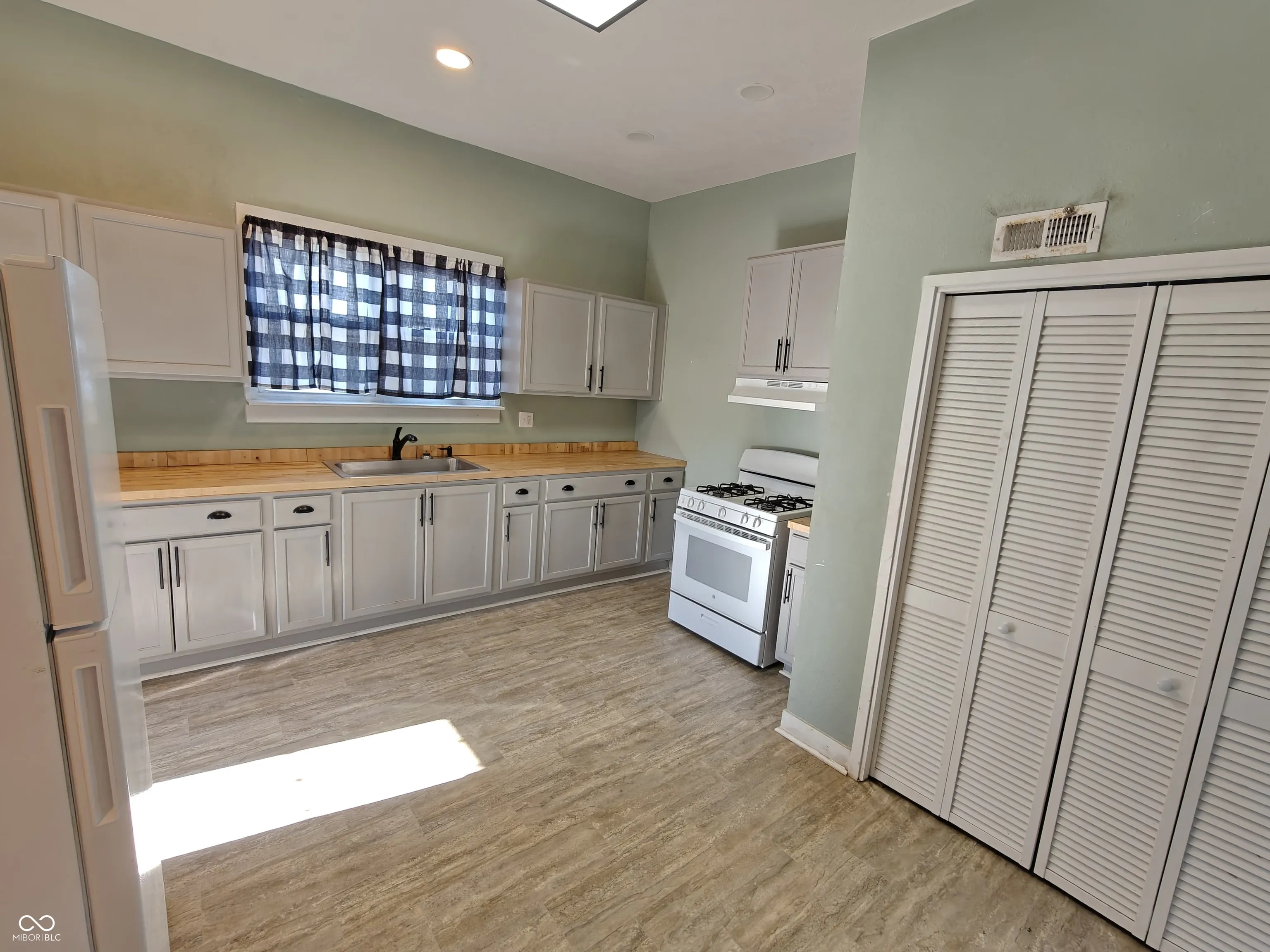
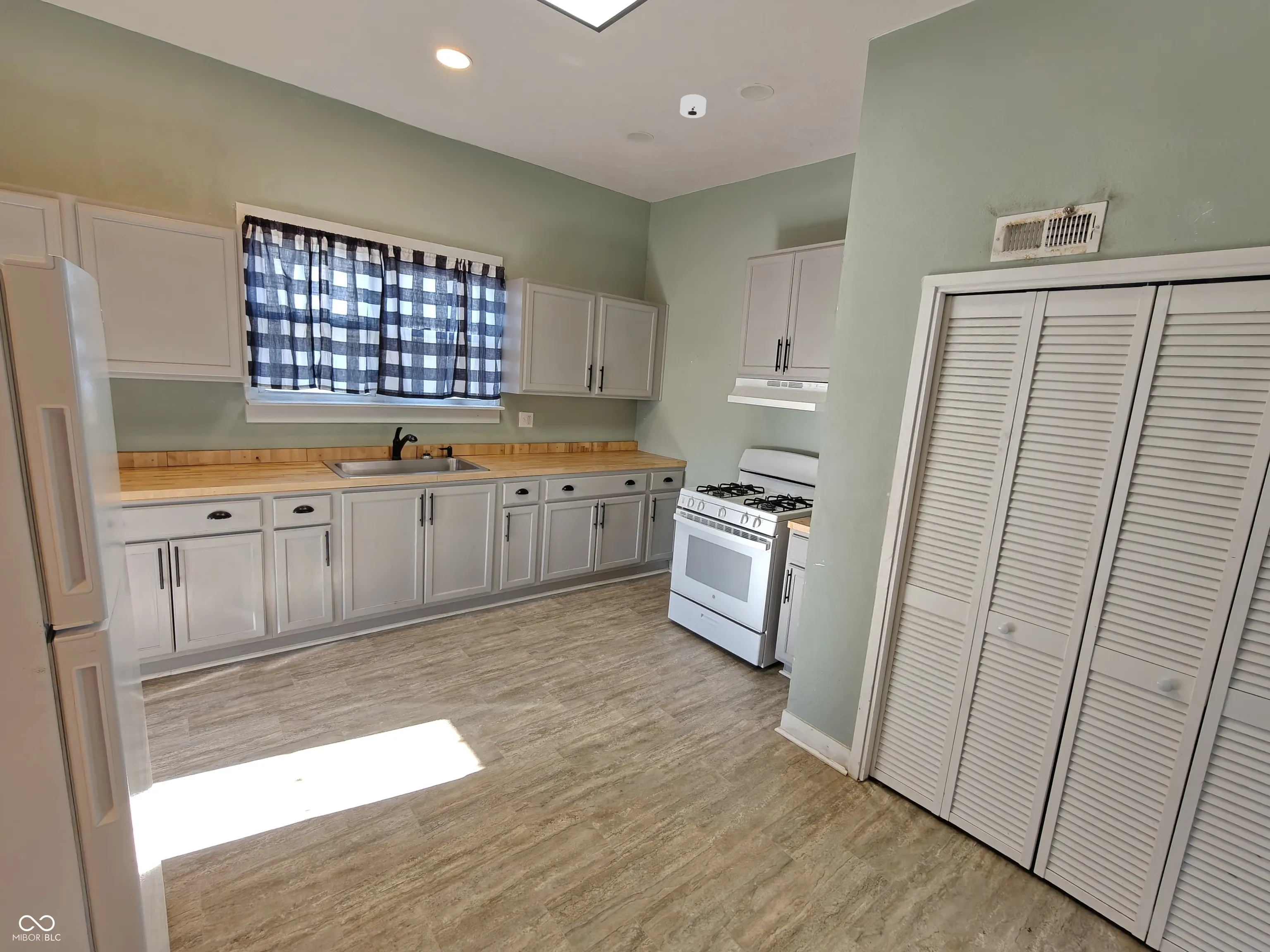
+ smoke detector (693, 107)
